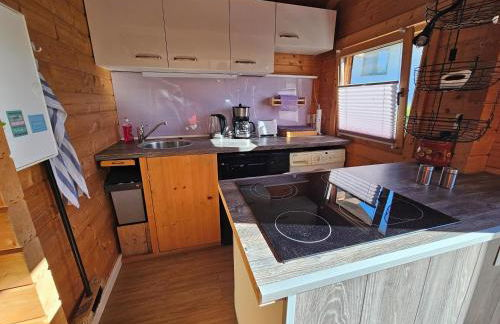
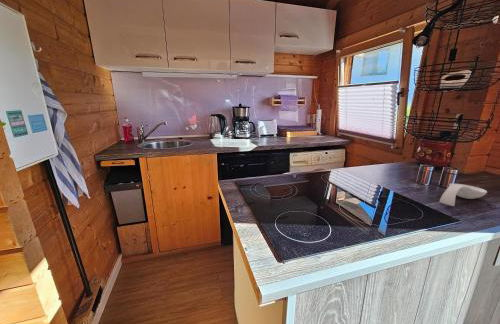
+ spoon rest (461, 191)
